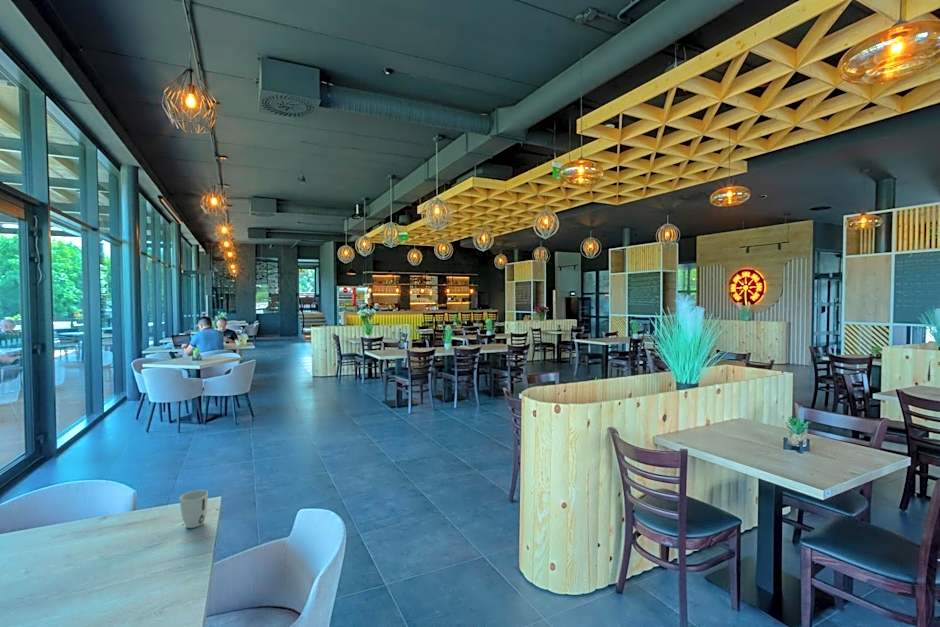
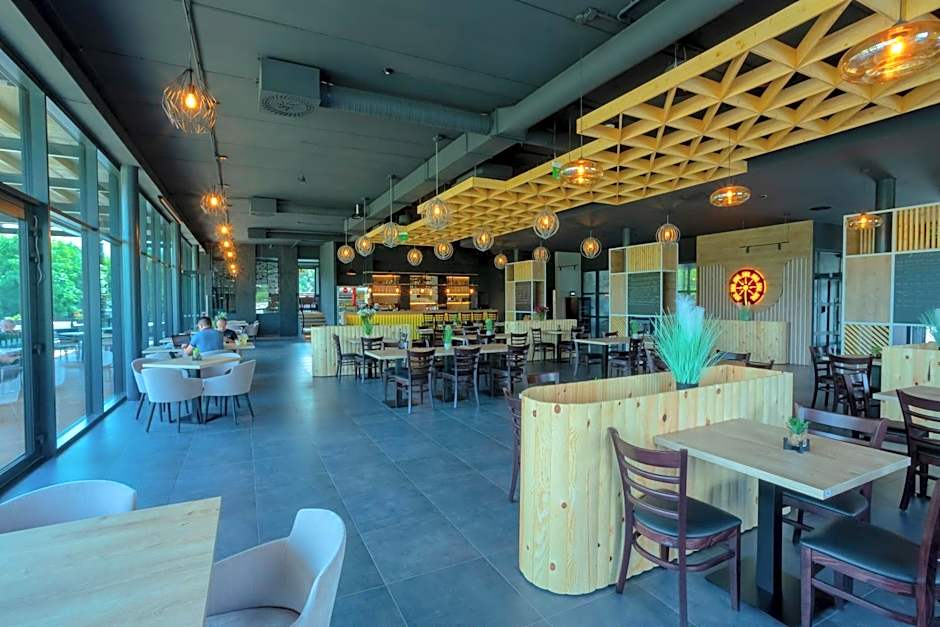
- cup (194, 509)
